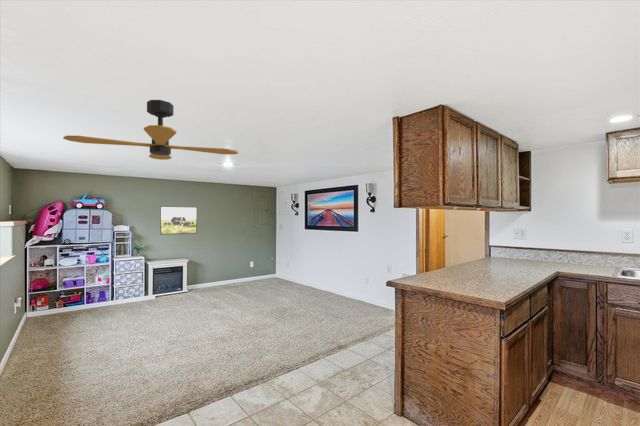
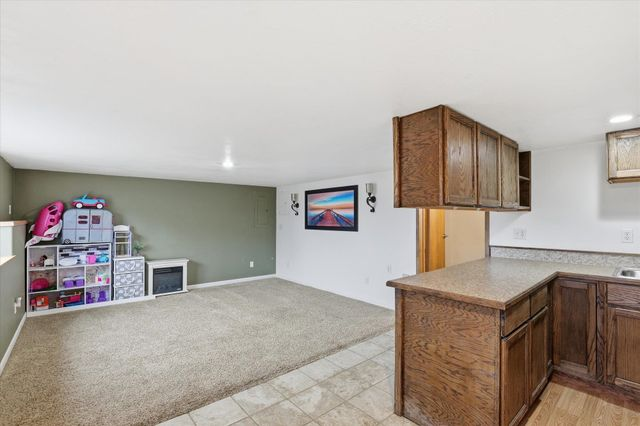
- ceiling fan (160, 128)
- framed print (179, 220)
